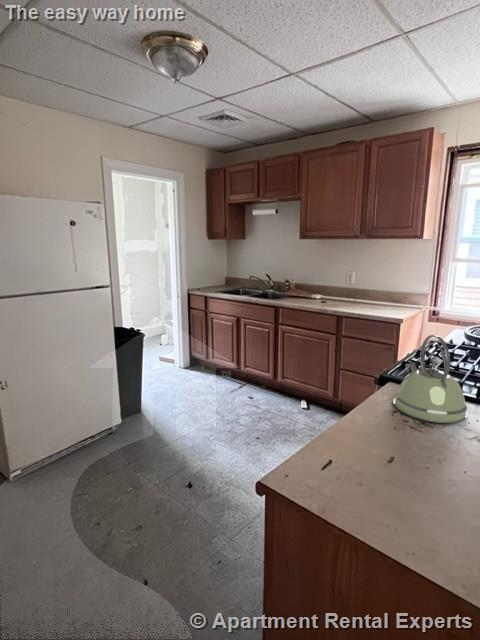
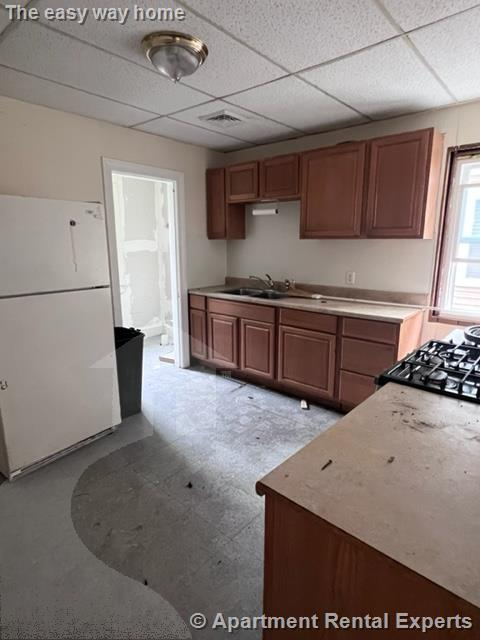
- kettle (430, 370)
